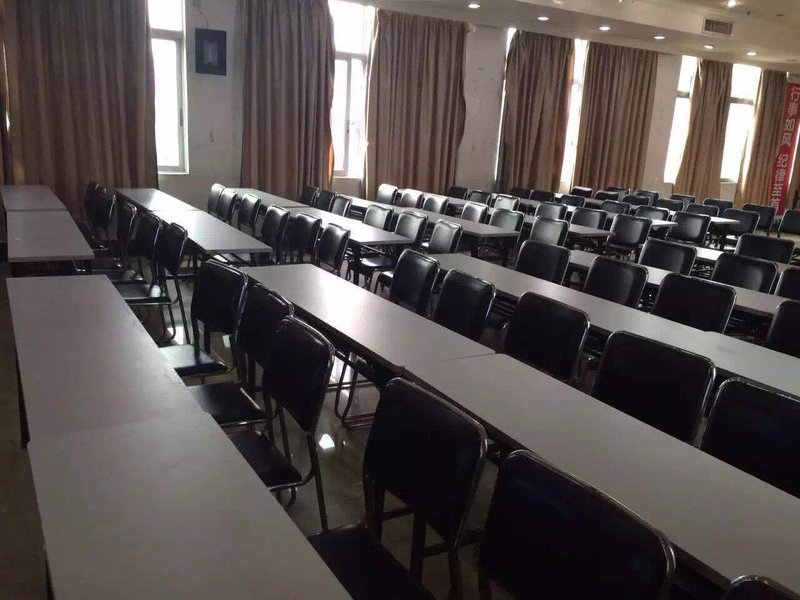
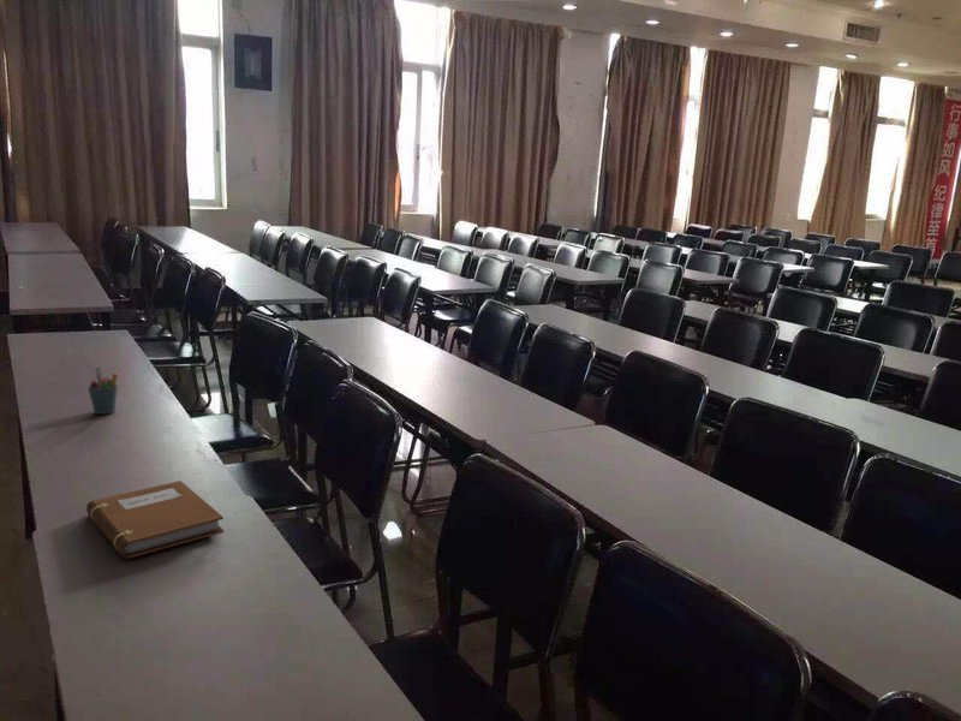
+ pen holder (103, 391)
+ notebook (153, 516)
